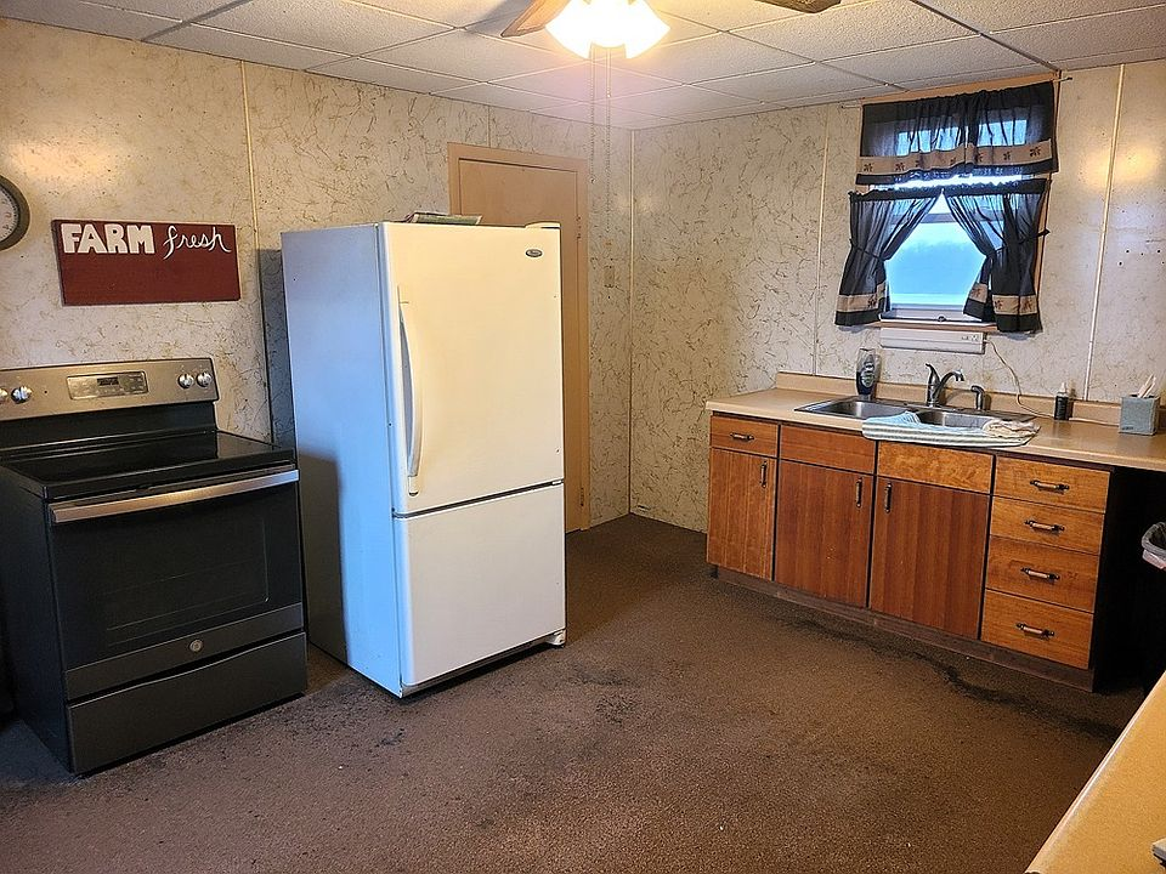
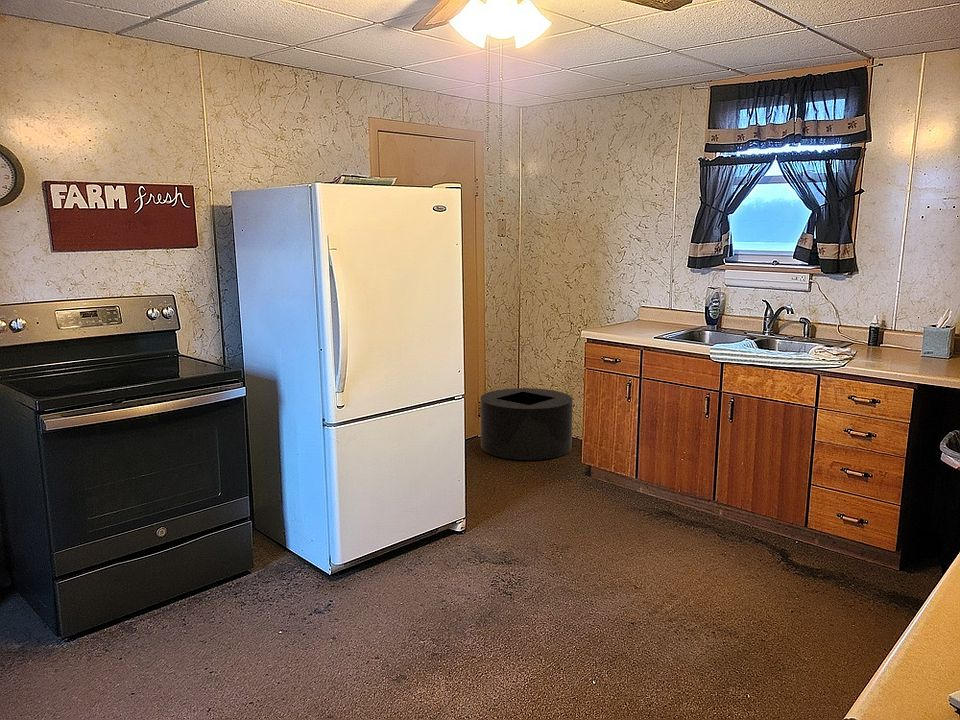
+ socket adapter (526, 422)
